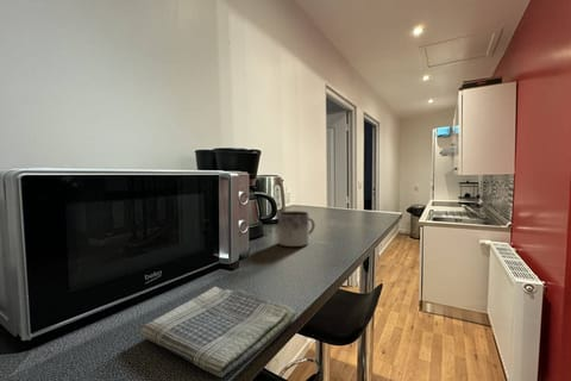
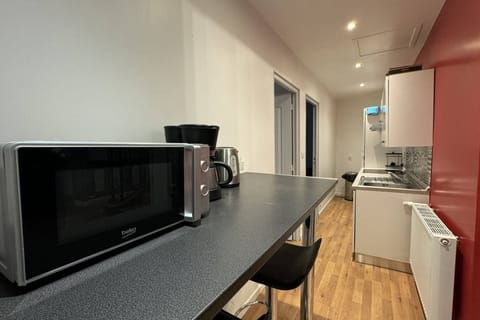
- mug (296, 226)
- dish towel (224, 318)
